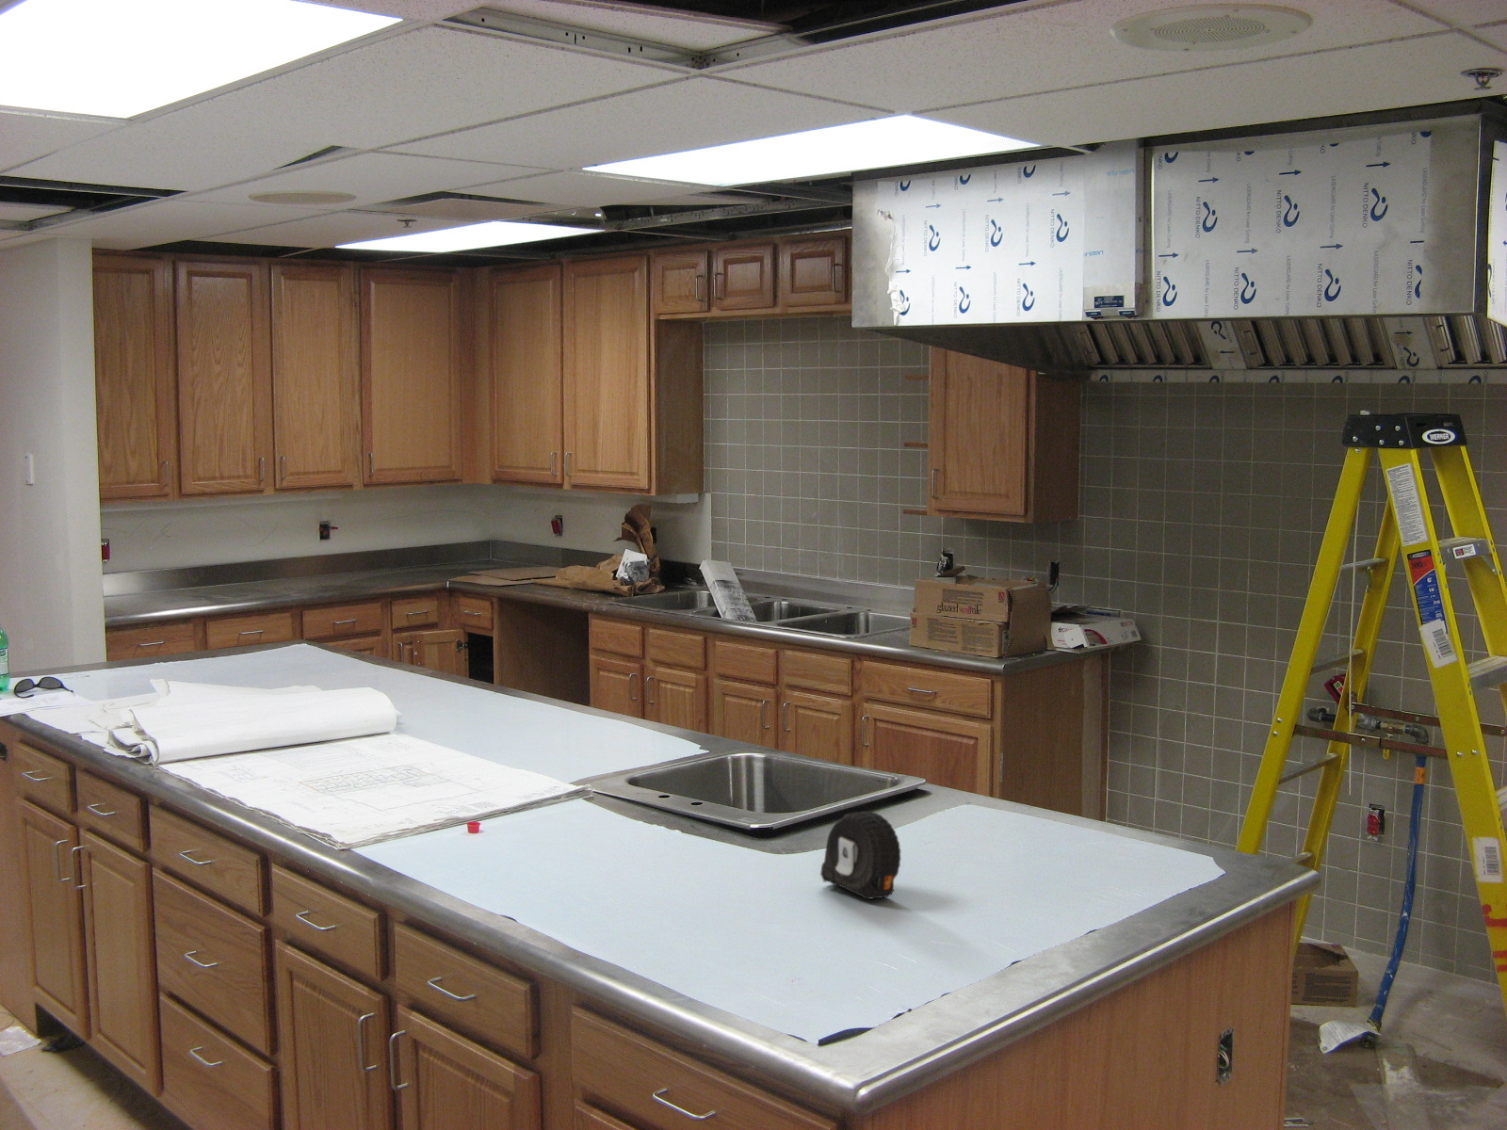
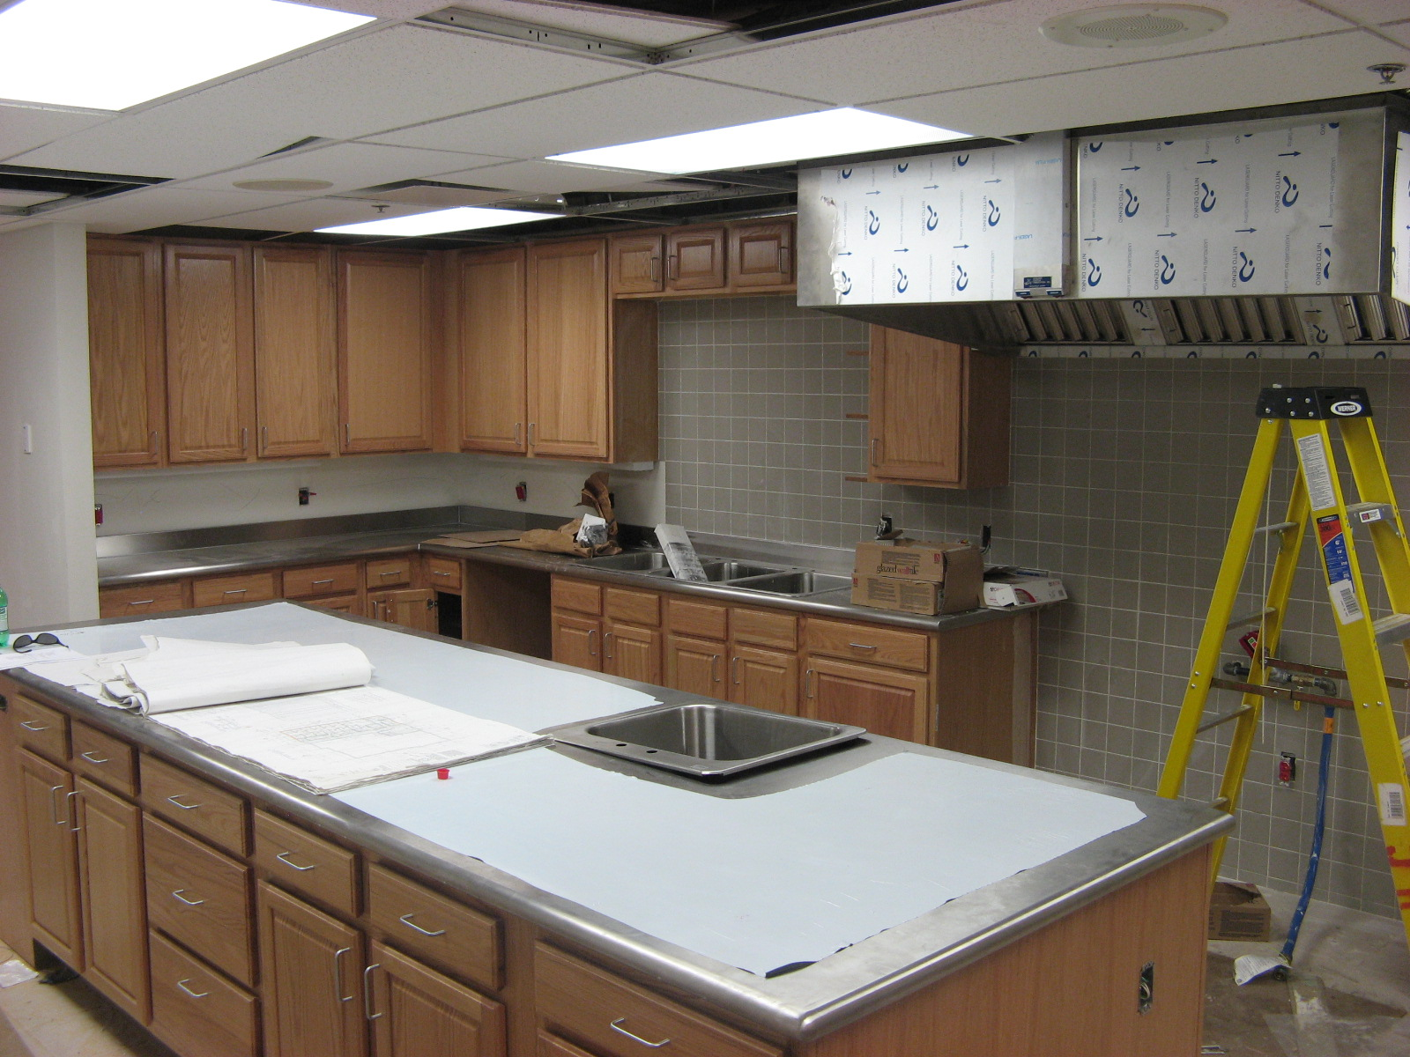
- tape measure (859, 852)
